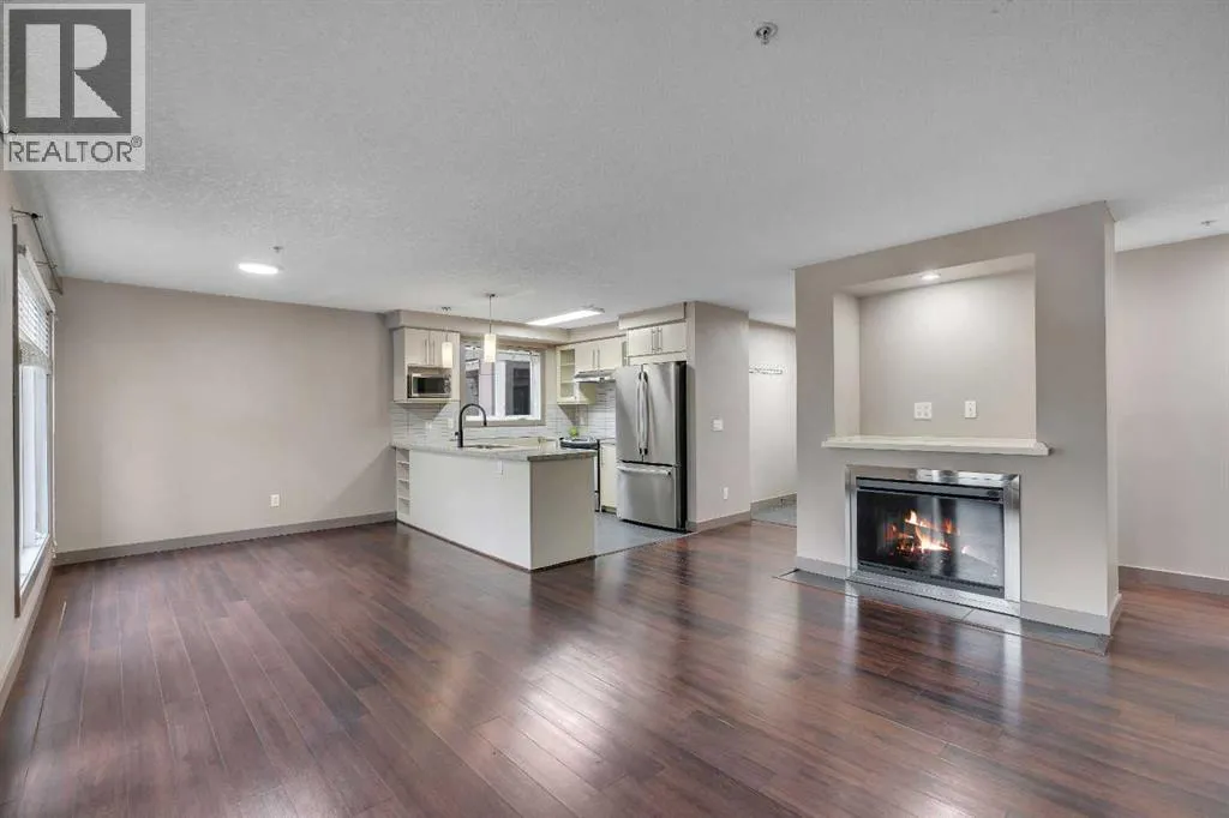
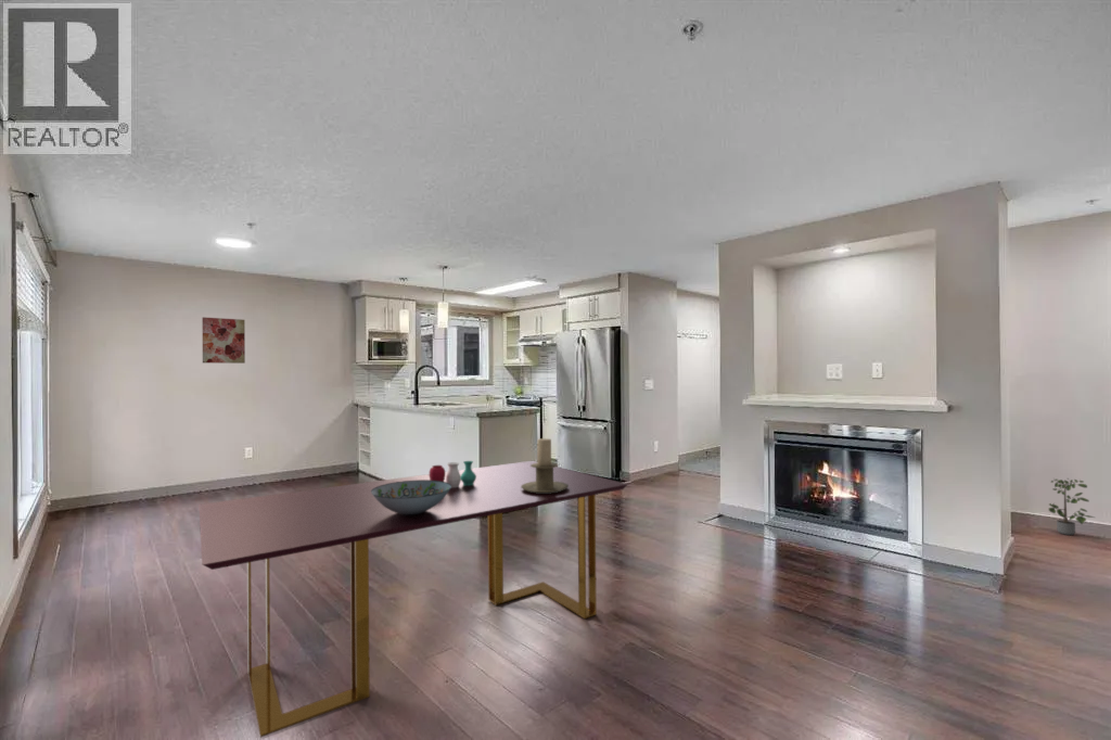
+ wall art (224, 341)
+ candle holder (544, 463)
+ dining table (420, 528)
+ potted plant (1072, 502)
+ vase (452, 474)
+ decorative bowl (411, 499)
